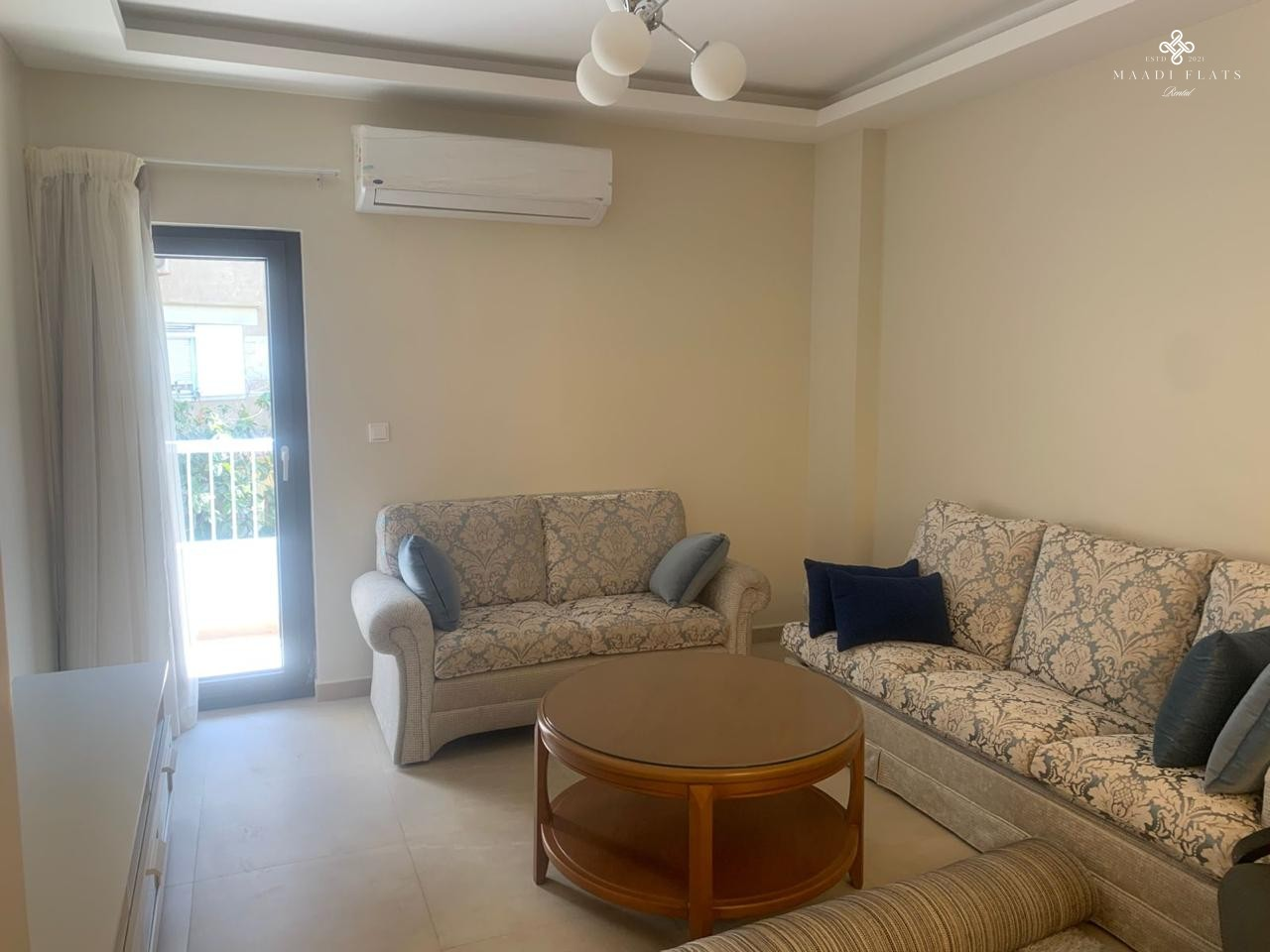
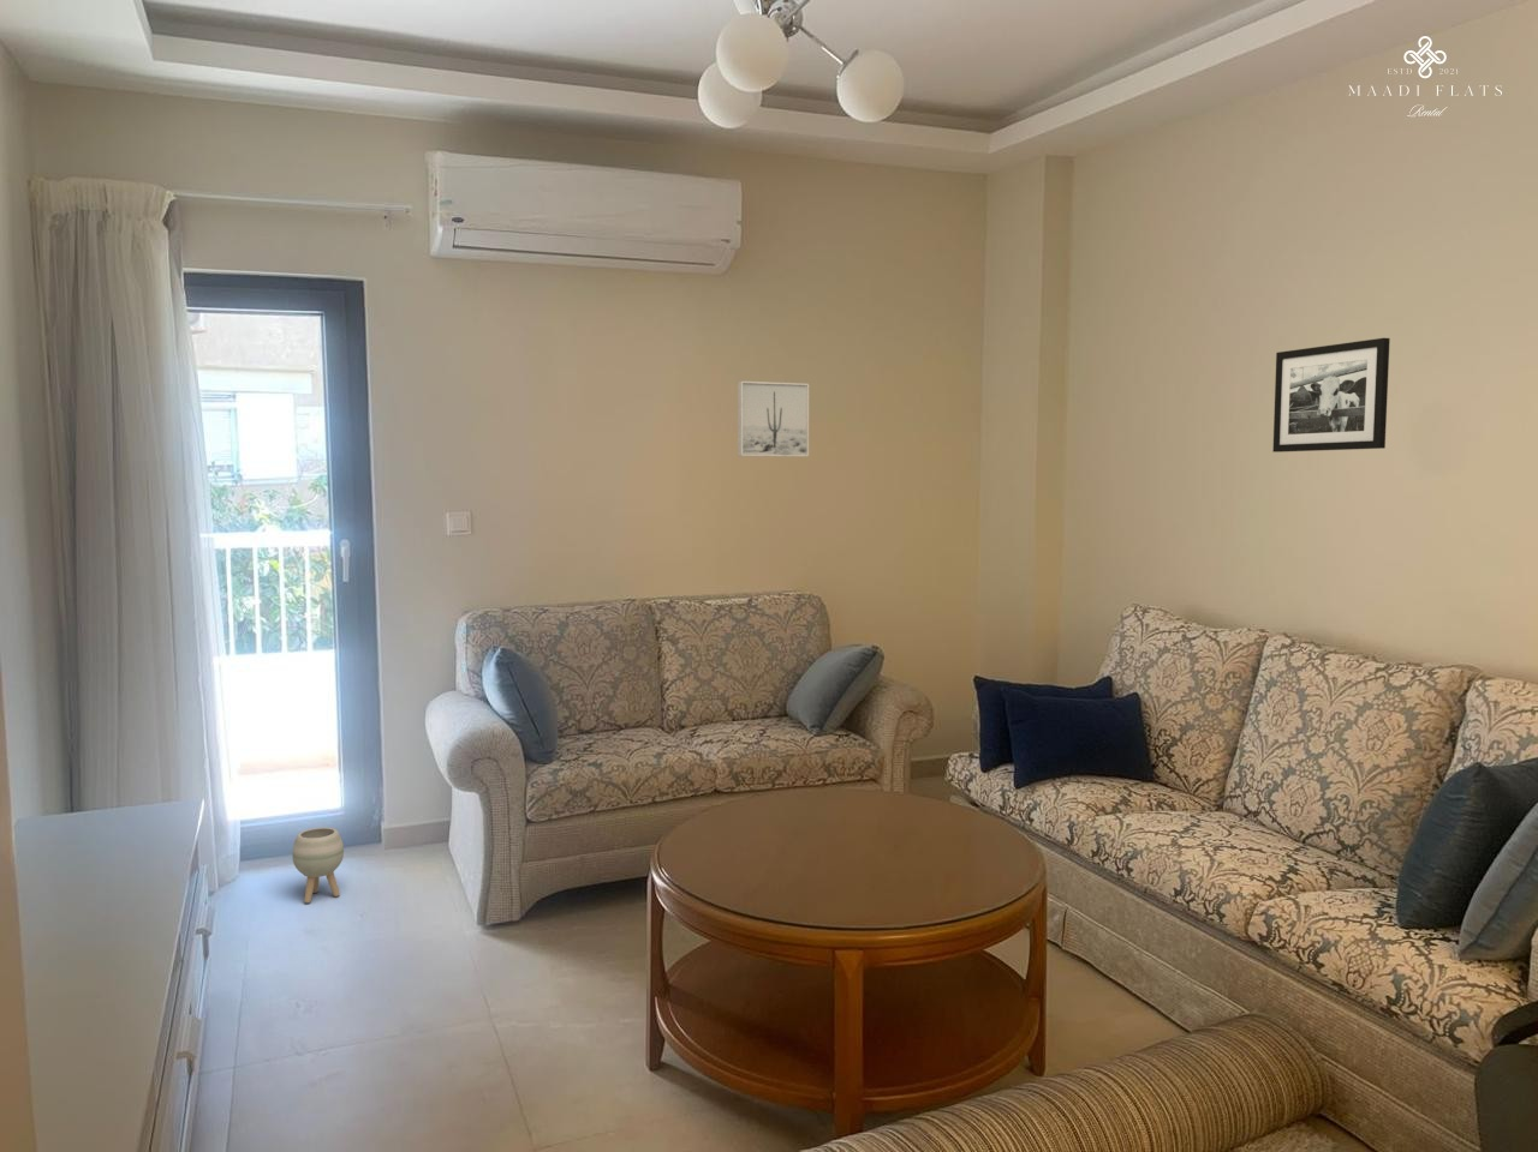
+ planter (318, 864)
+ wall art (773, 419)
+ picture frame (1327, 397)
